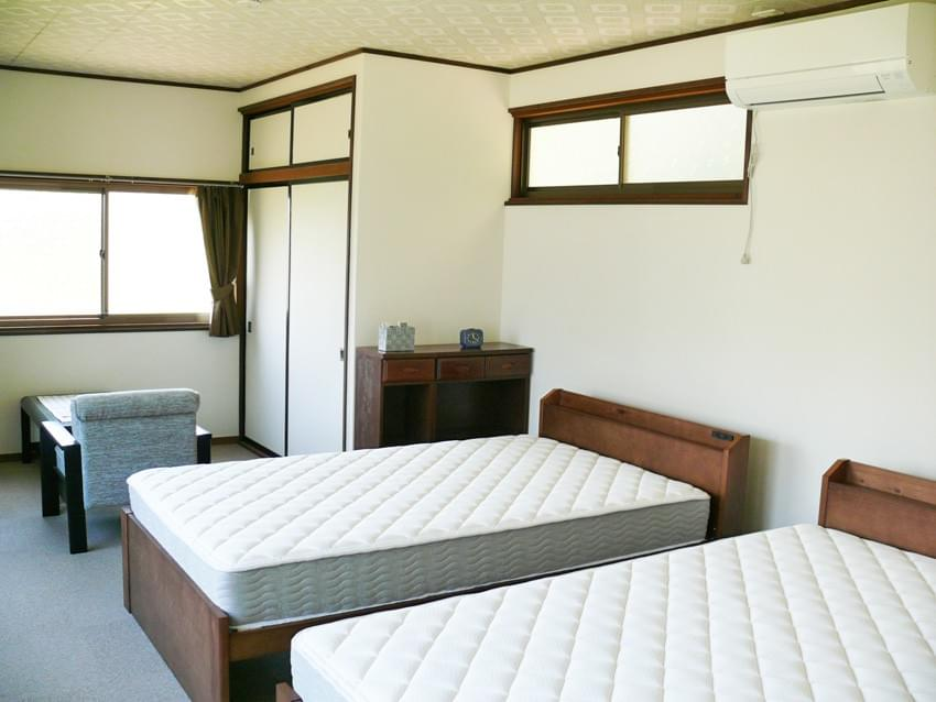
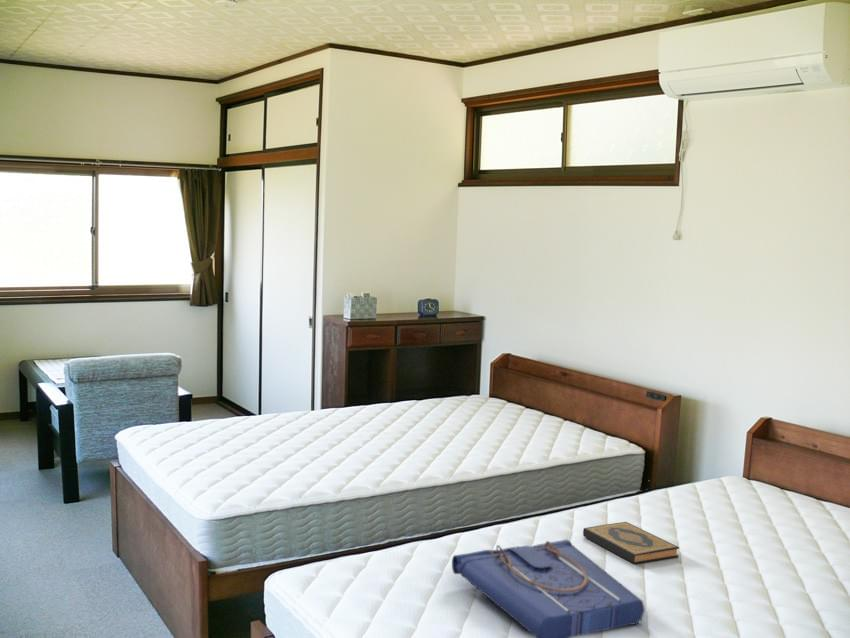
+ hardback book (629, 541)
+ tote bag (548, 580)
